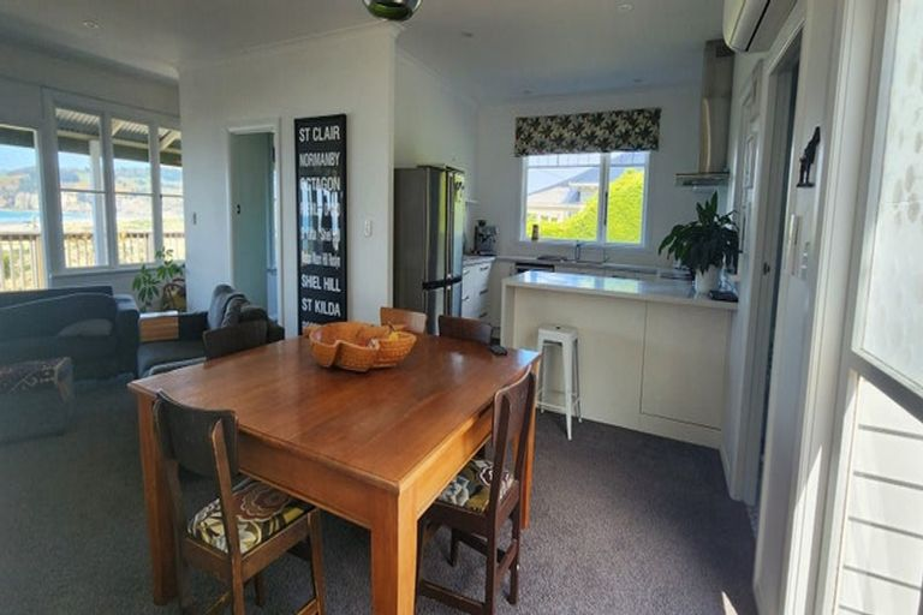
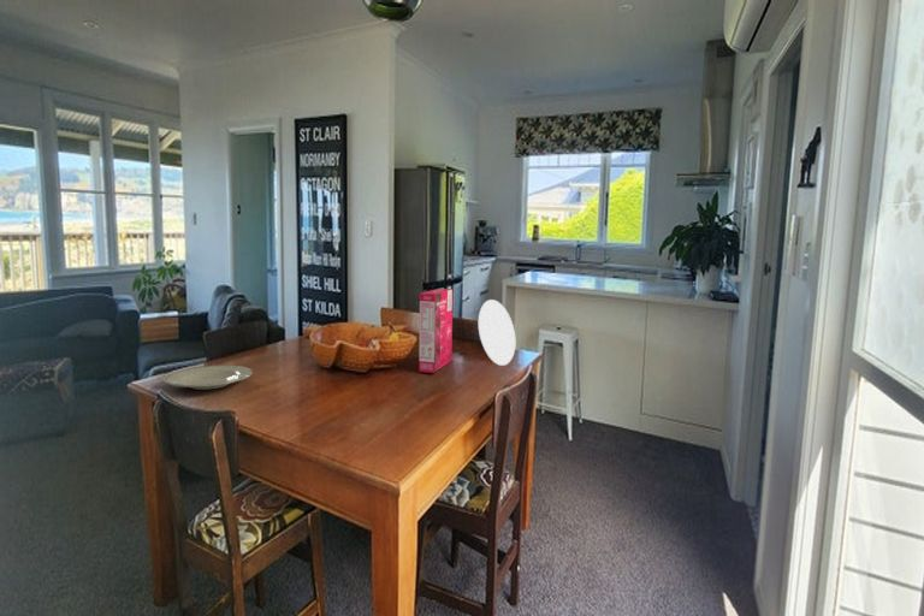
+ plate (209, 379)
+ cereal box (436, 328)
+ plate (499, 332)
